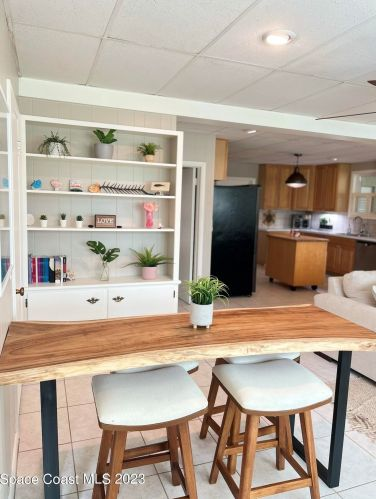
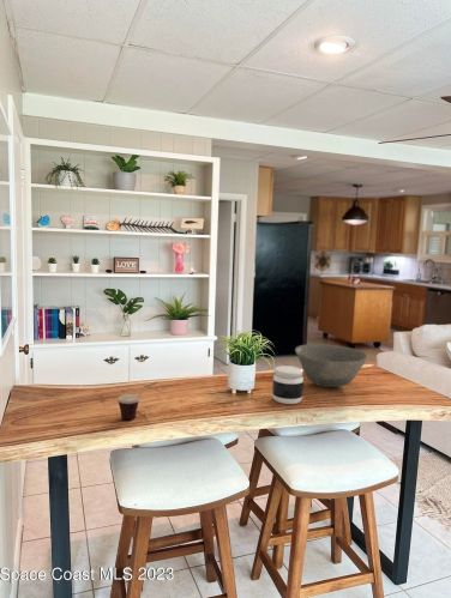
+ jar (288, 383)
+ cup (137, 399)
+ bowl (330, 368)
